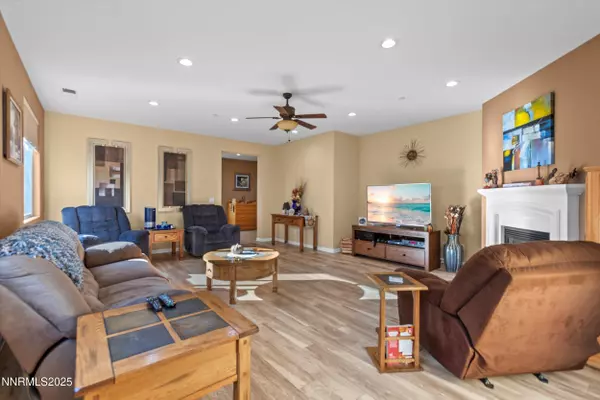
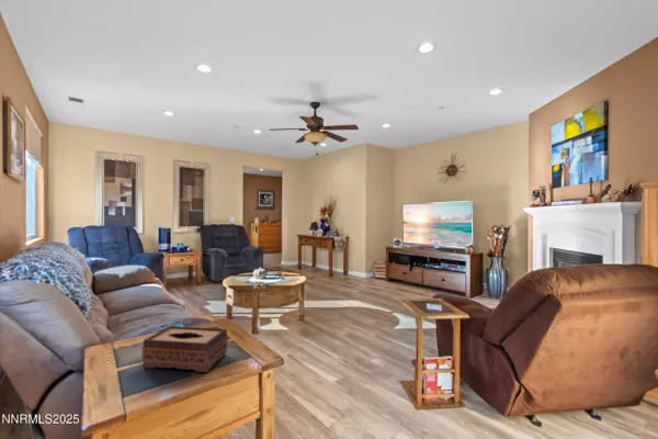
+ tissue box (186, 347)
